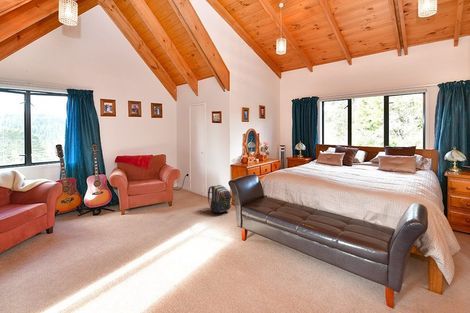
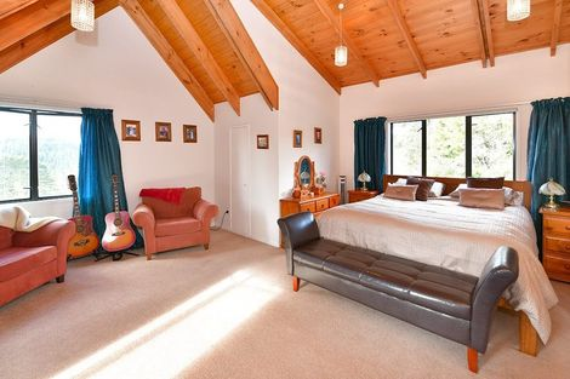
- backpack (219, 198)
